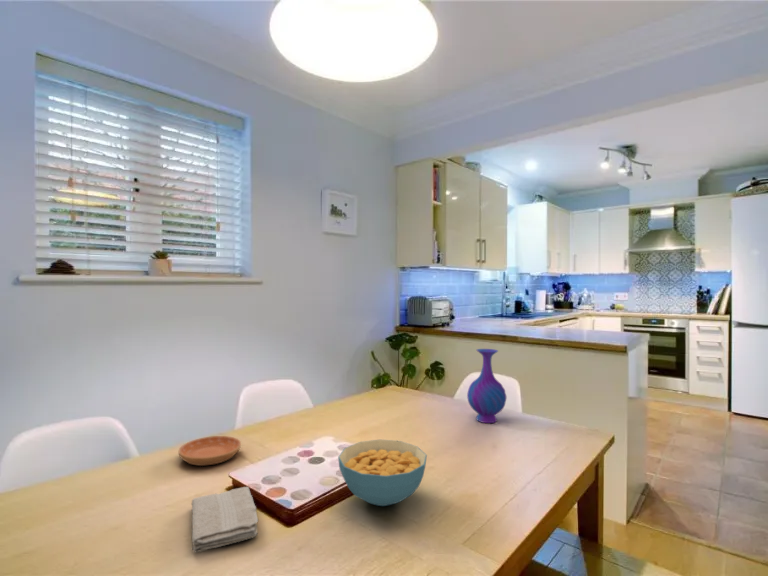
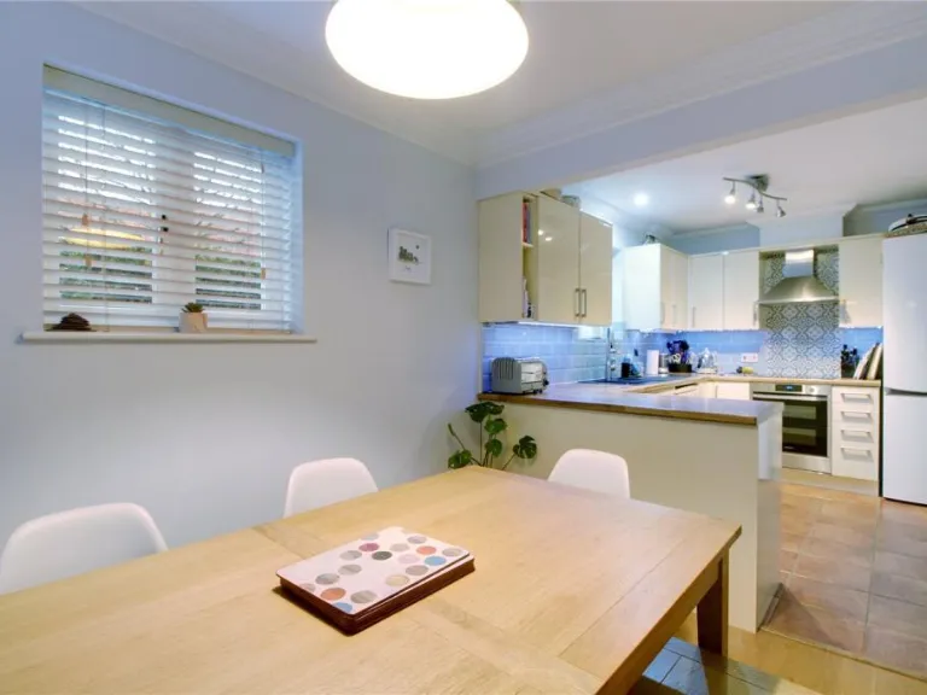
- washcloth (223, 514)
- cereal bowl (382, 477)
- vase (486, 385)
- saucer (210, 451)
